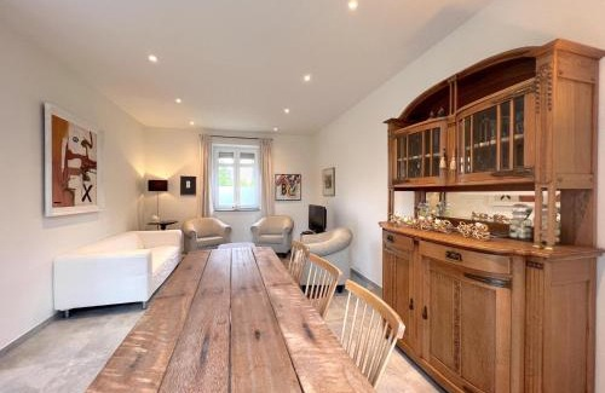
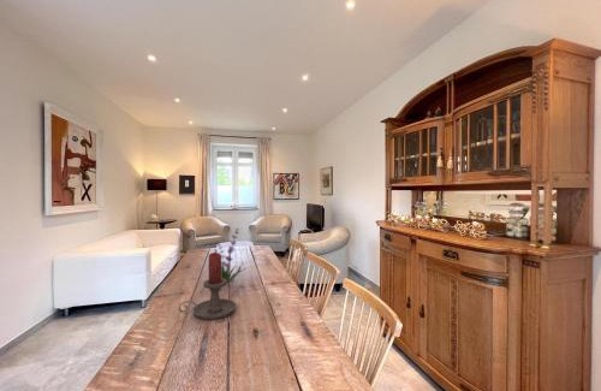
+ plant (226, 256)
+ candle holder (208, 283)
